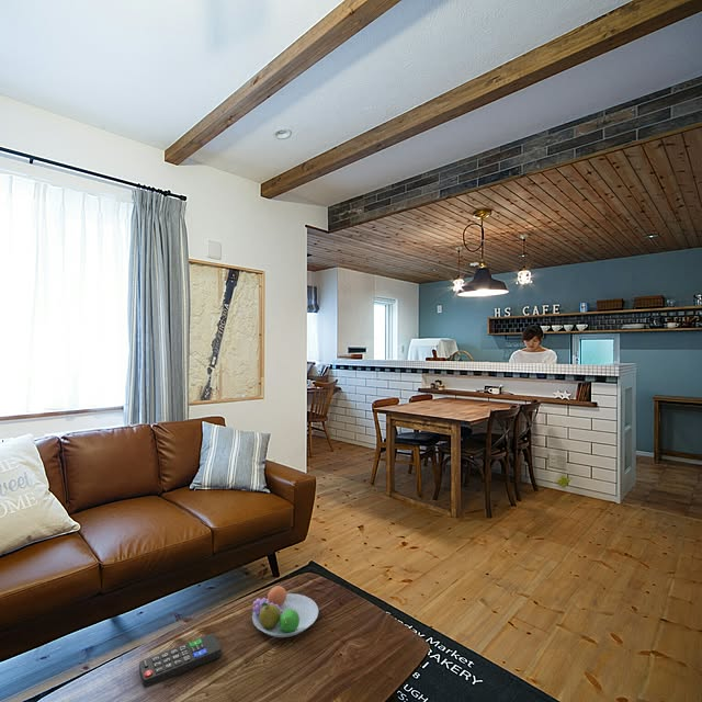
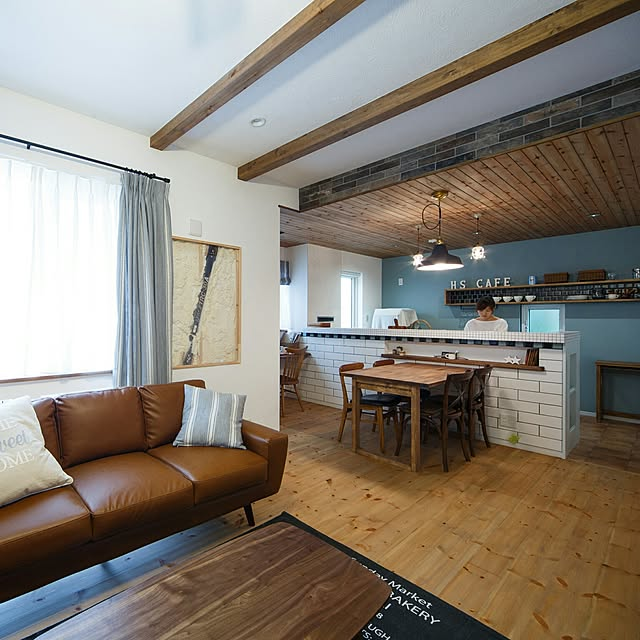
- remote control (181, 657)
- fruit bowl (284, 608)
